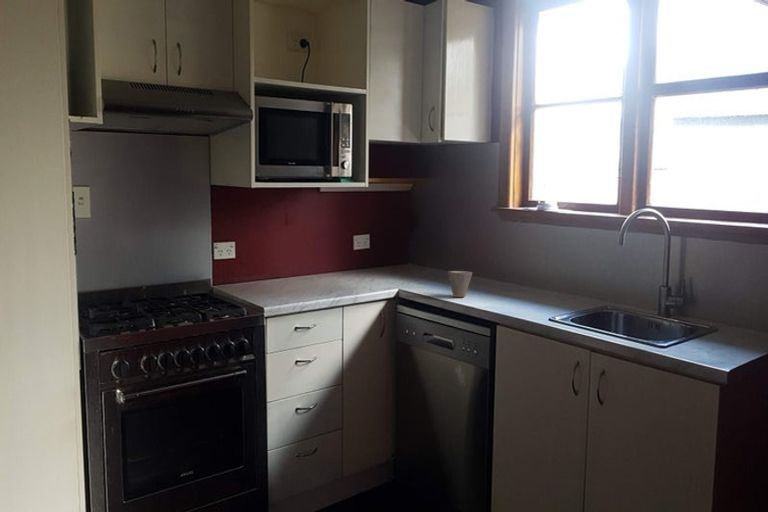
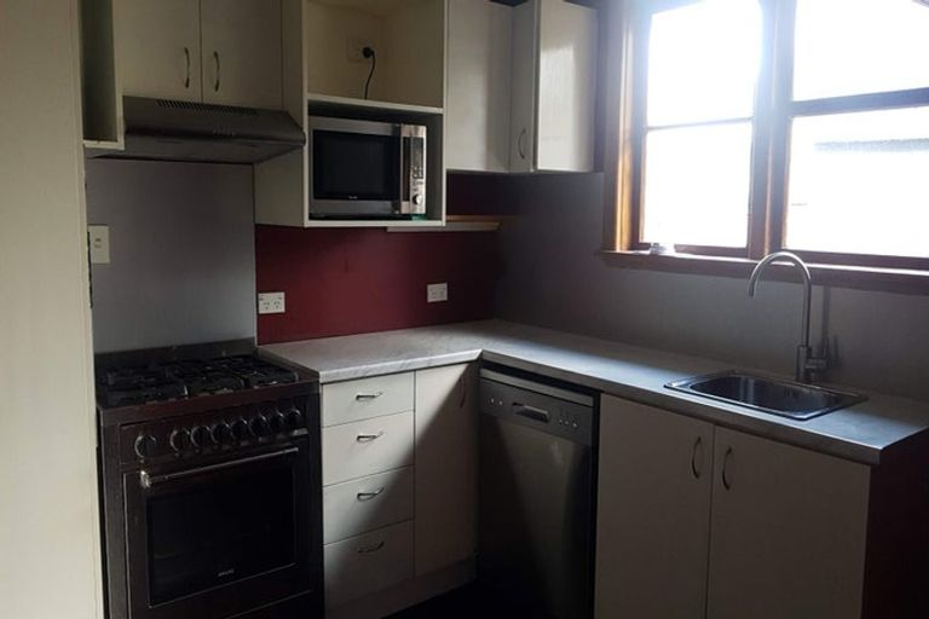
- cup (459, 283)
